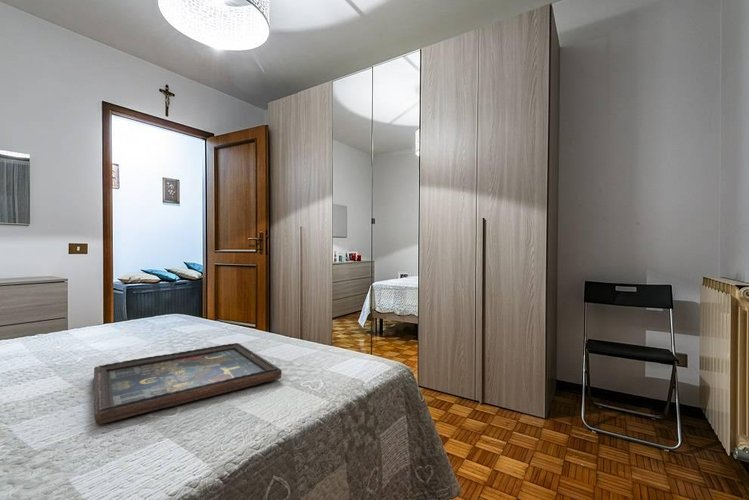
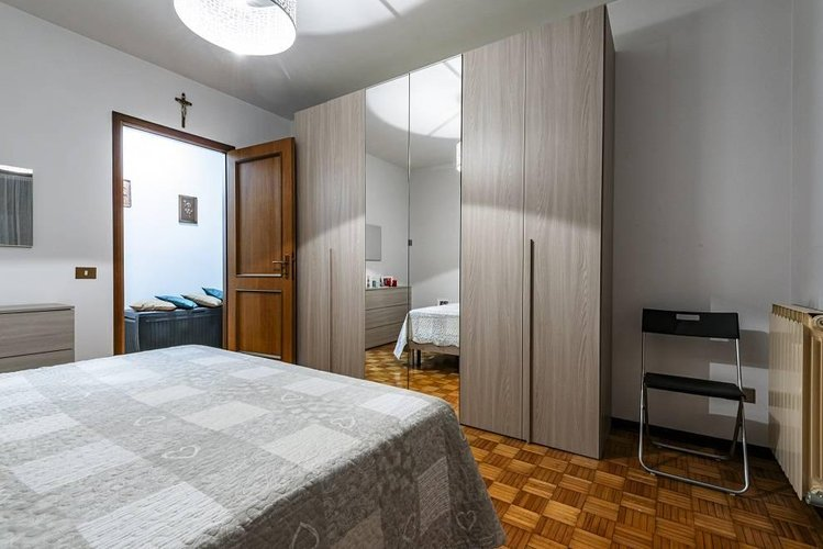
- decorative tray (186, 372)
